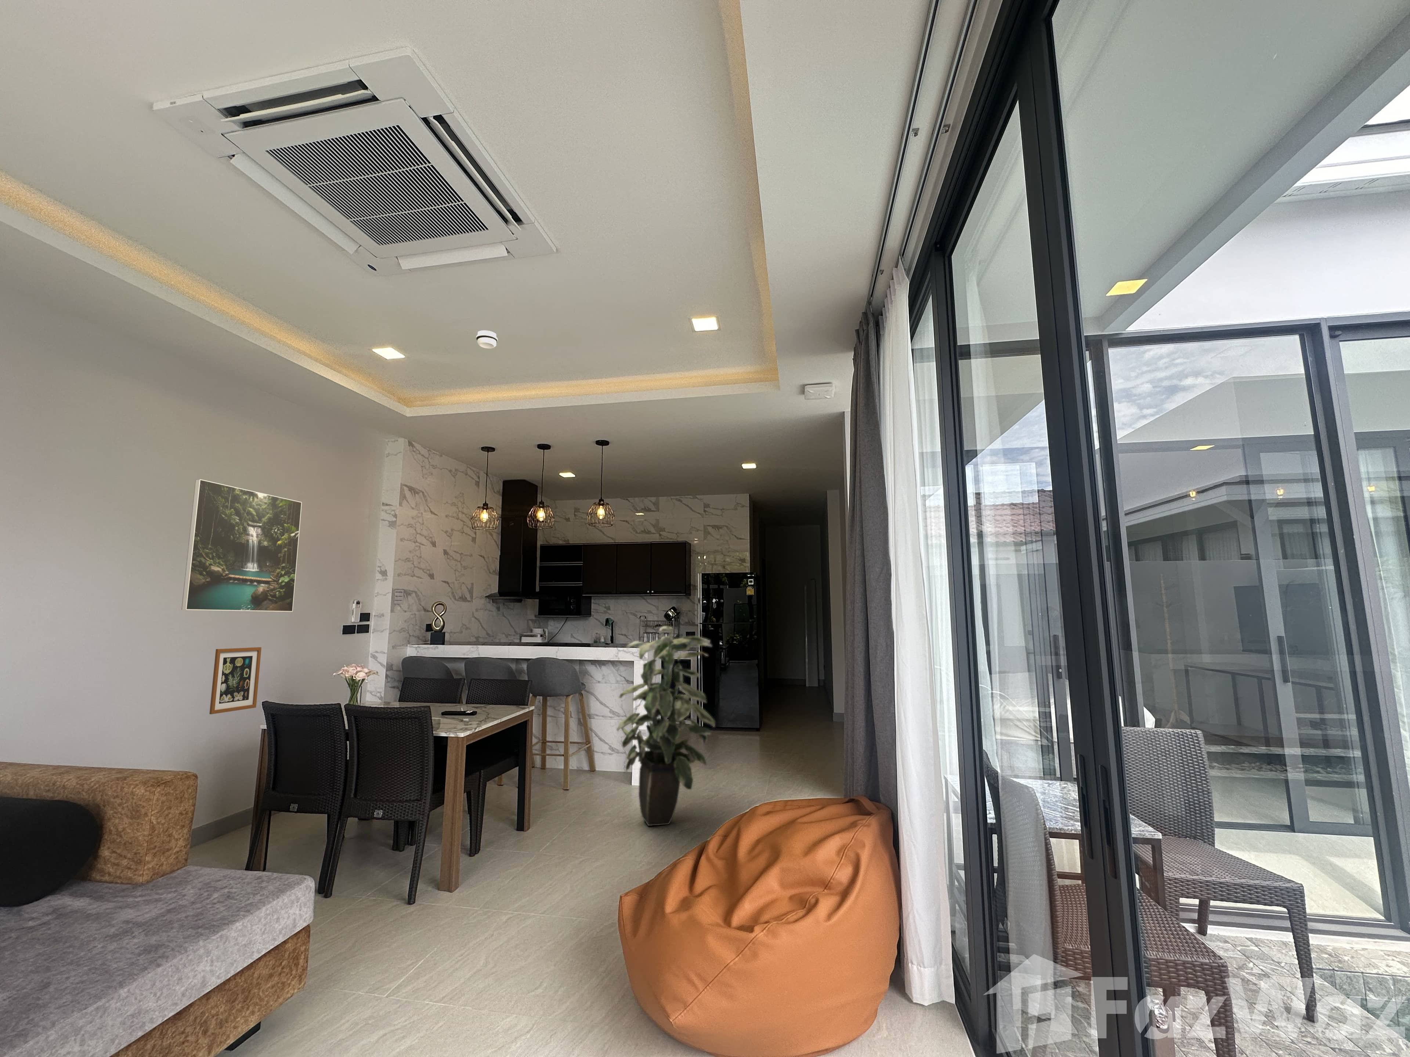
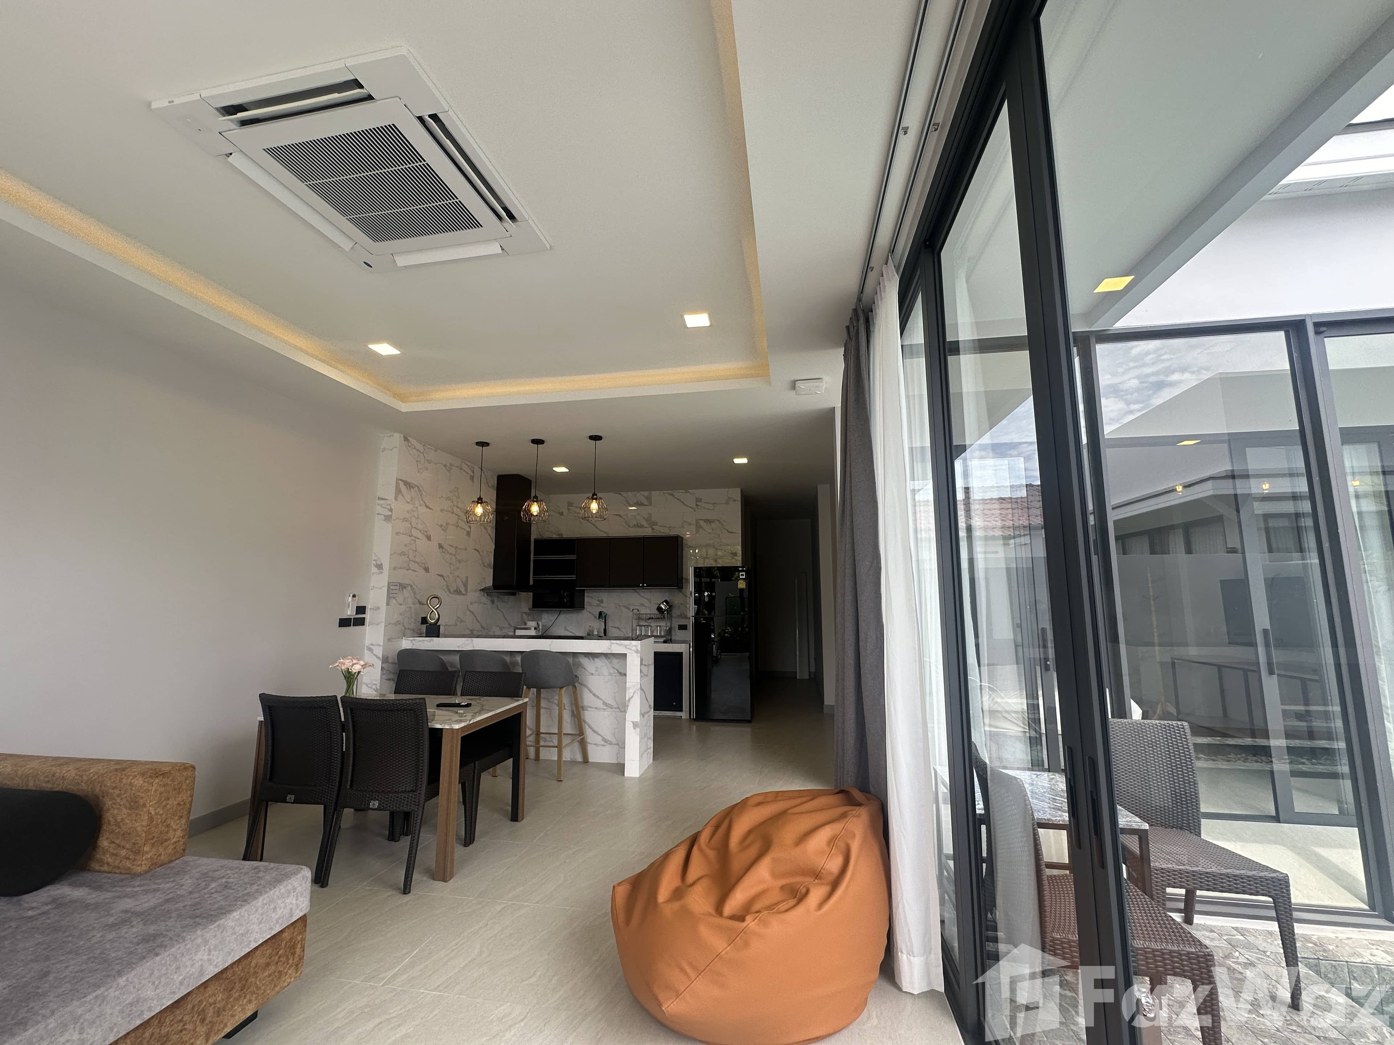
- indoor plant (666, 723)
- wall art (236, 680)
- smoke detector (487, 340)
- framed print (248, 551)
